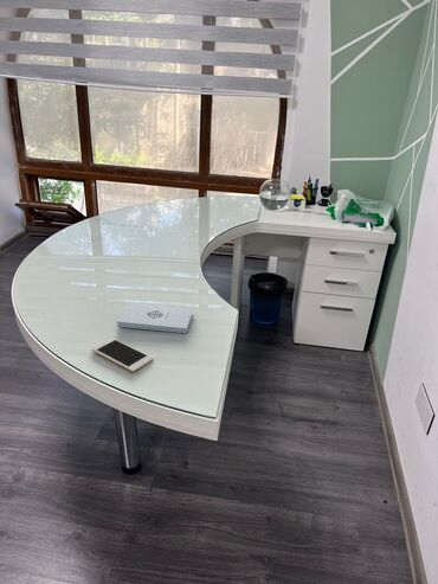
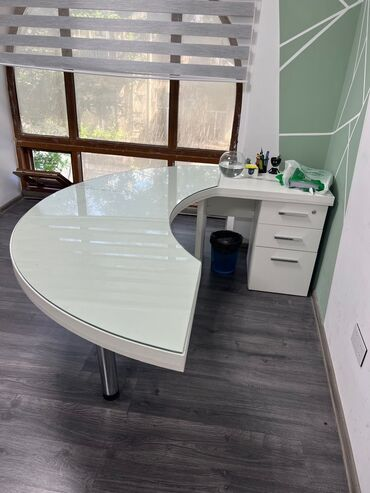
- notepad (156, 316)
- cell phone (122, 353)
